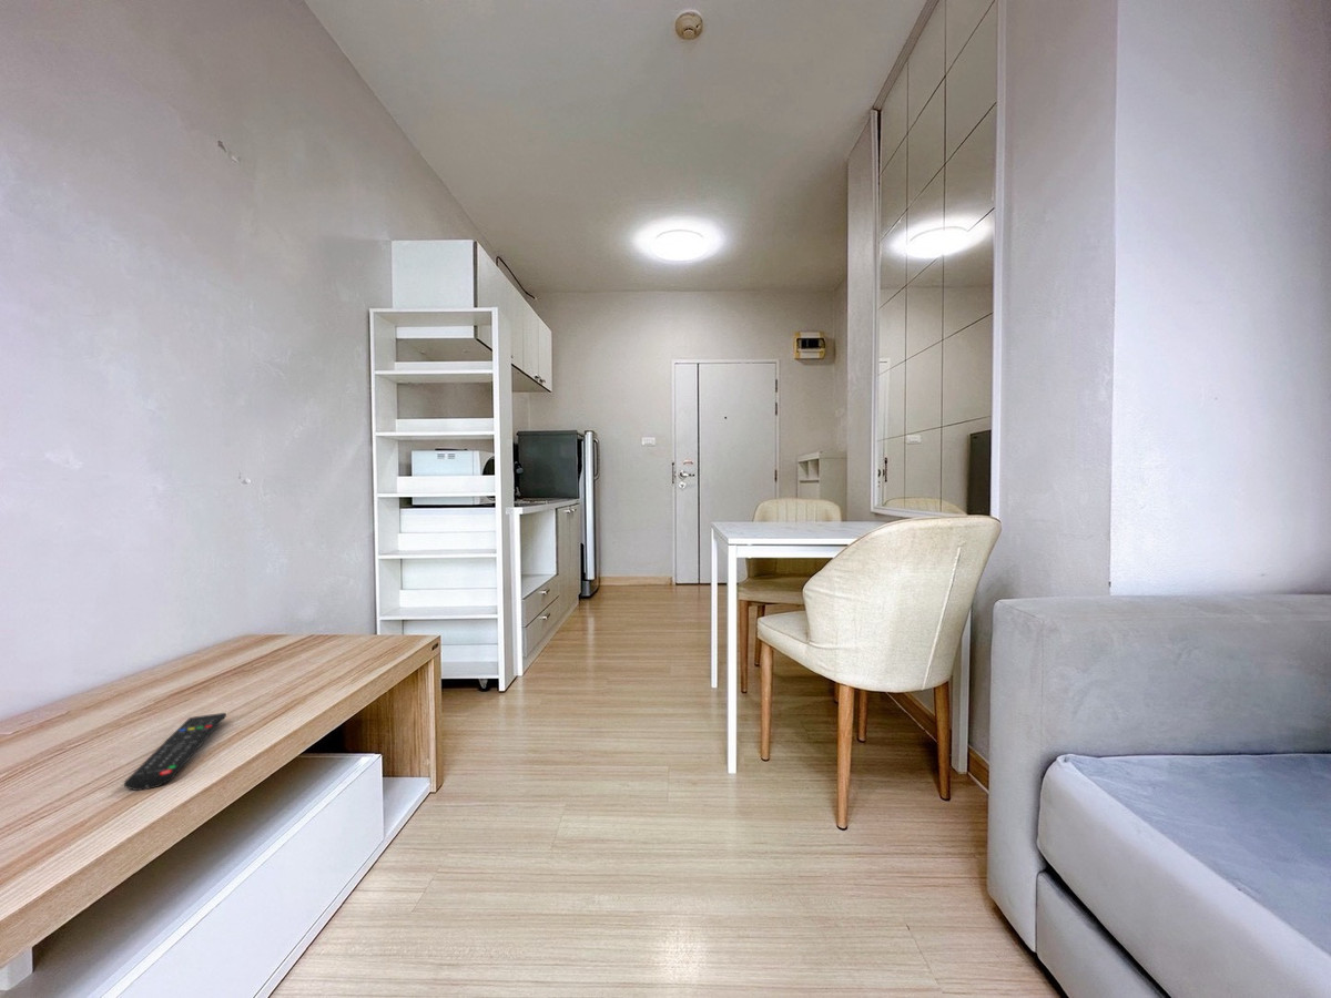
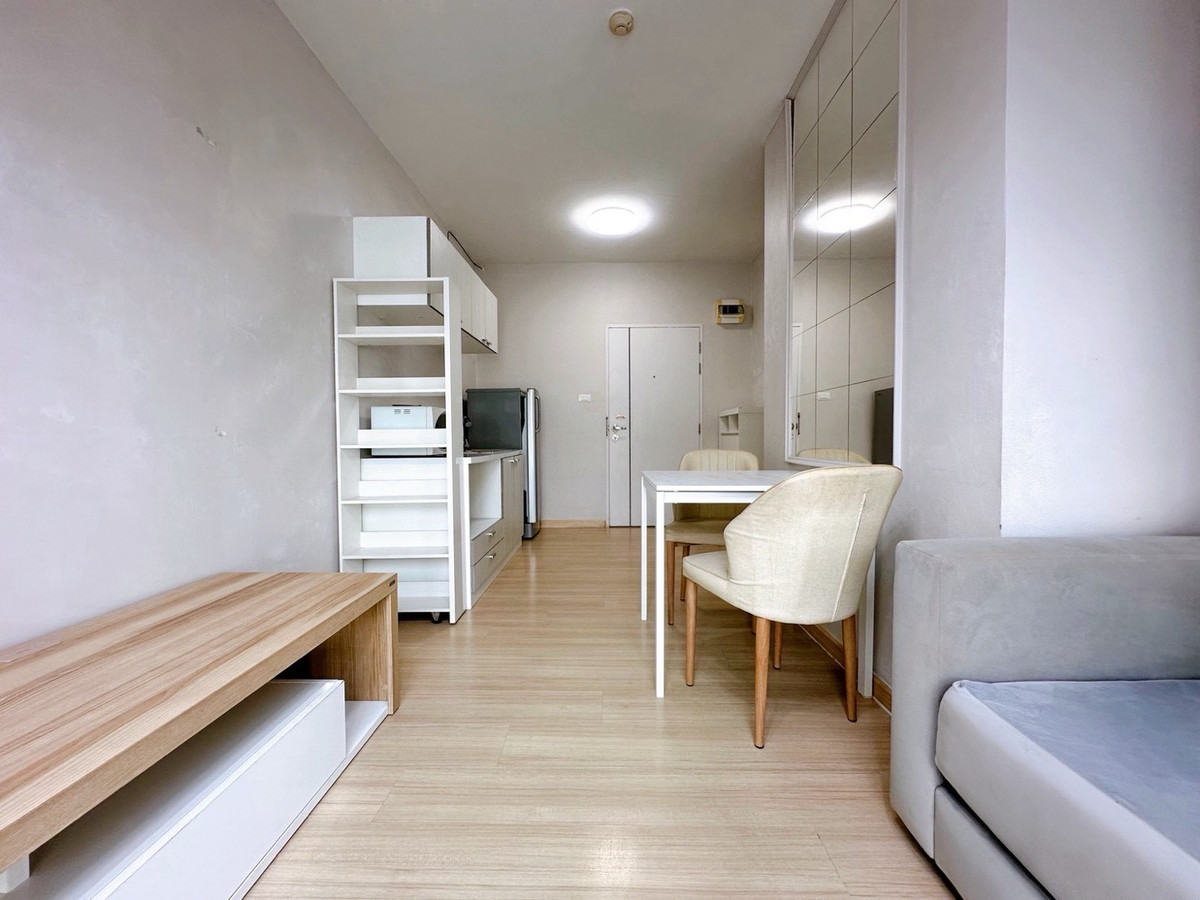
- remote control (181, 747)
